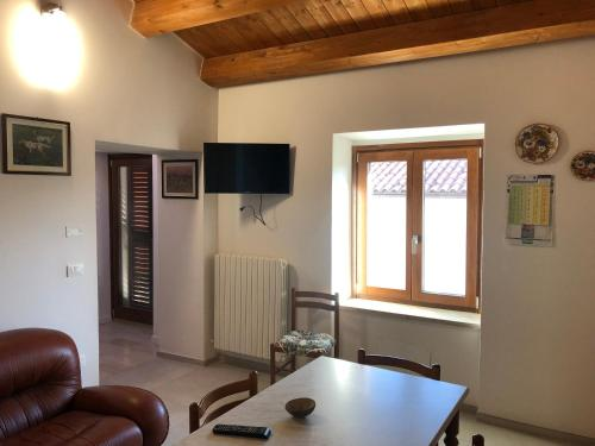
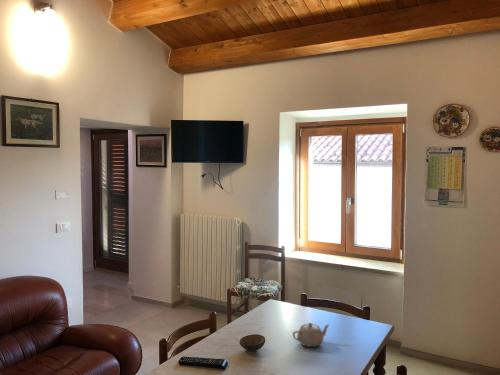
+ teapot (311, 333)
